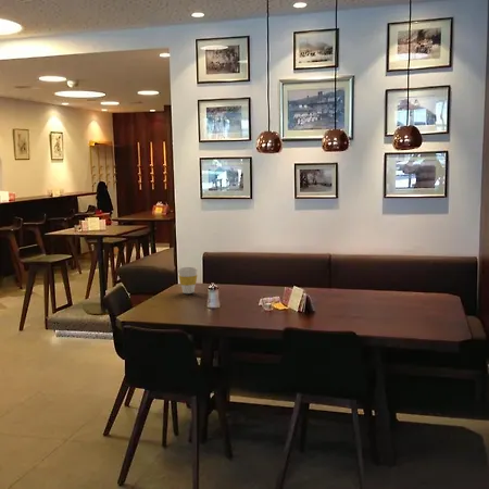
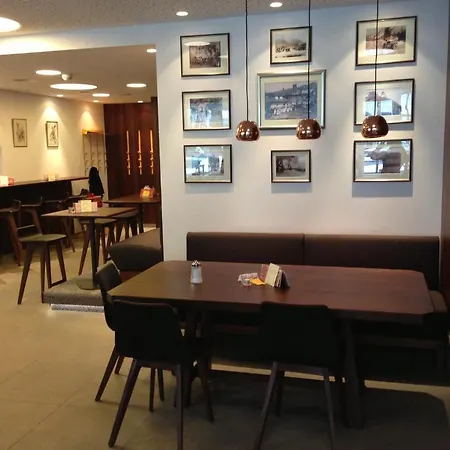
- cup (188, 280)
